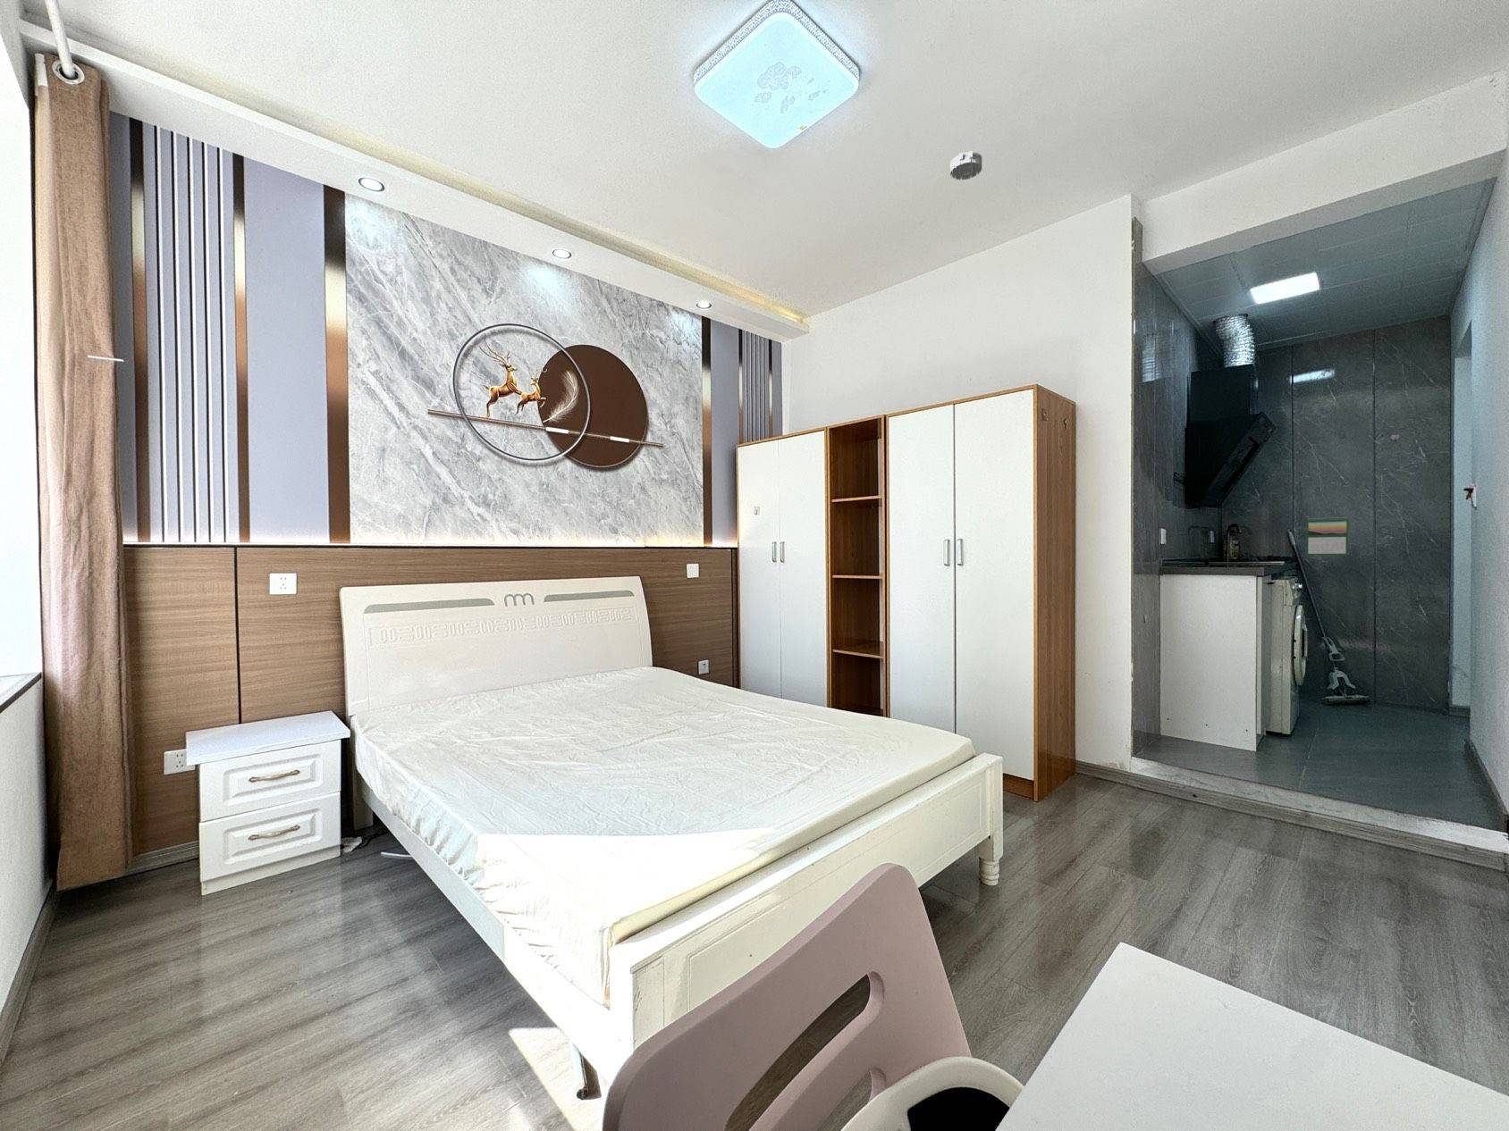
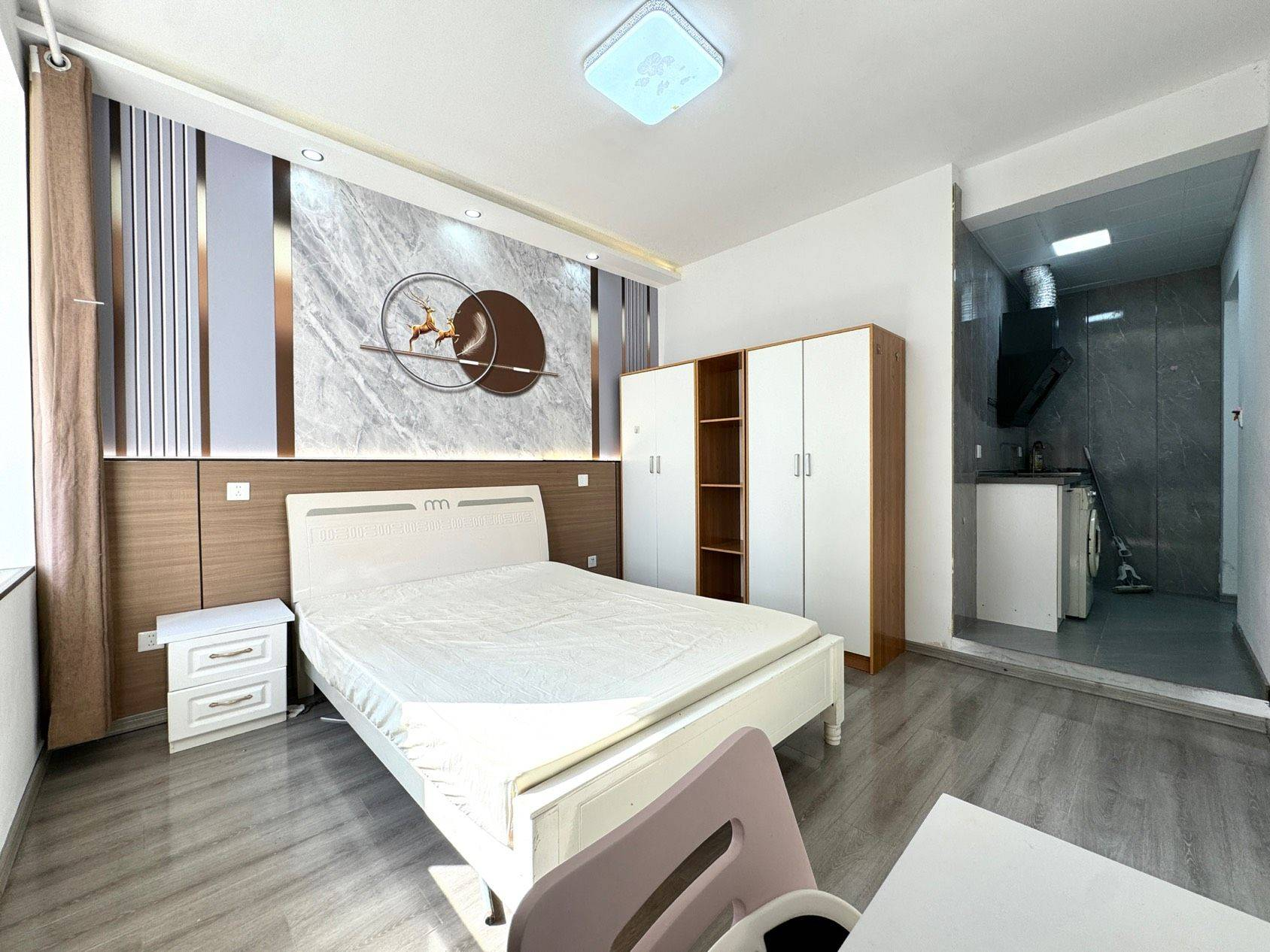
- calendar (1327, 536)
- smoke detector (966, 164)
